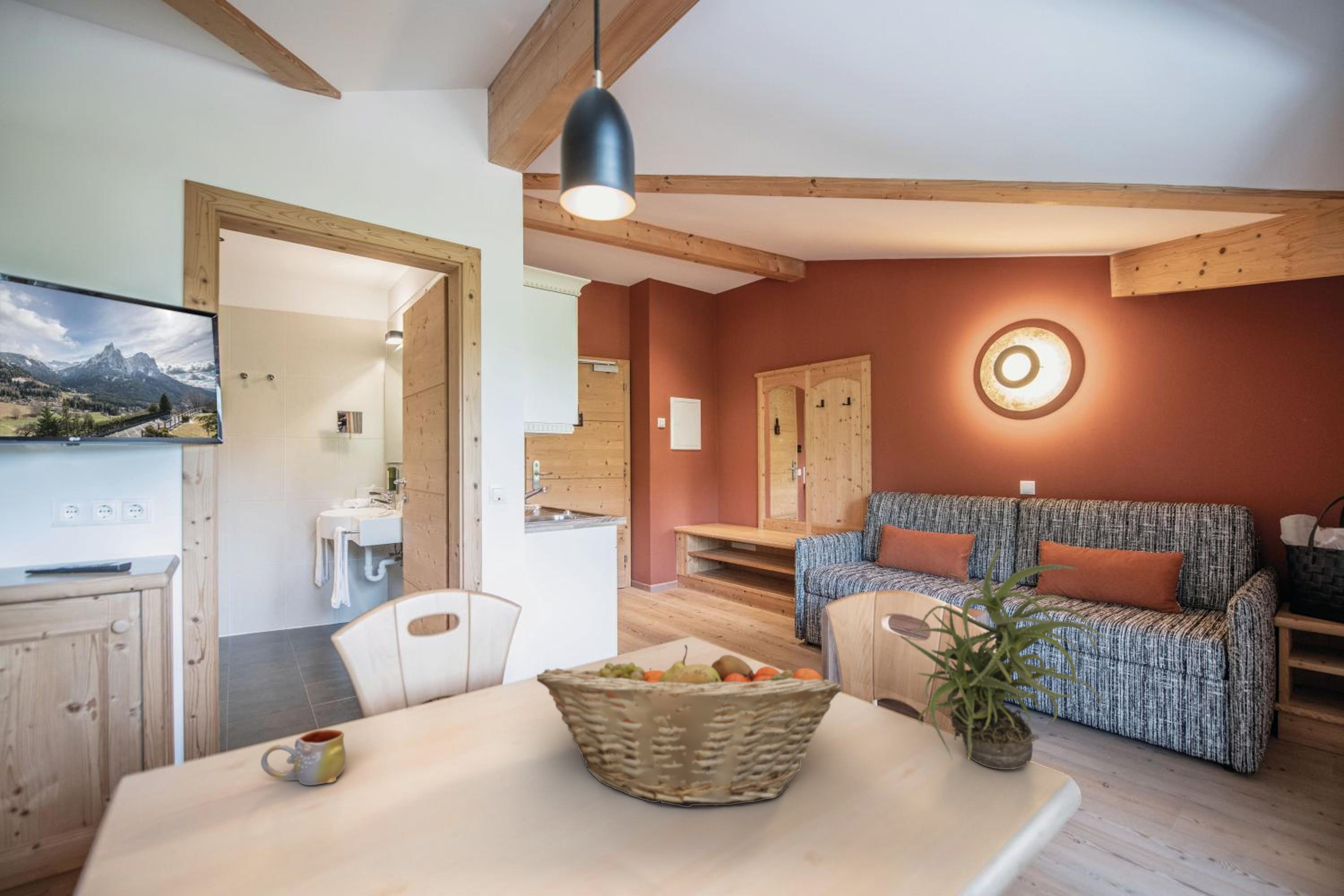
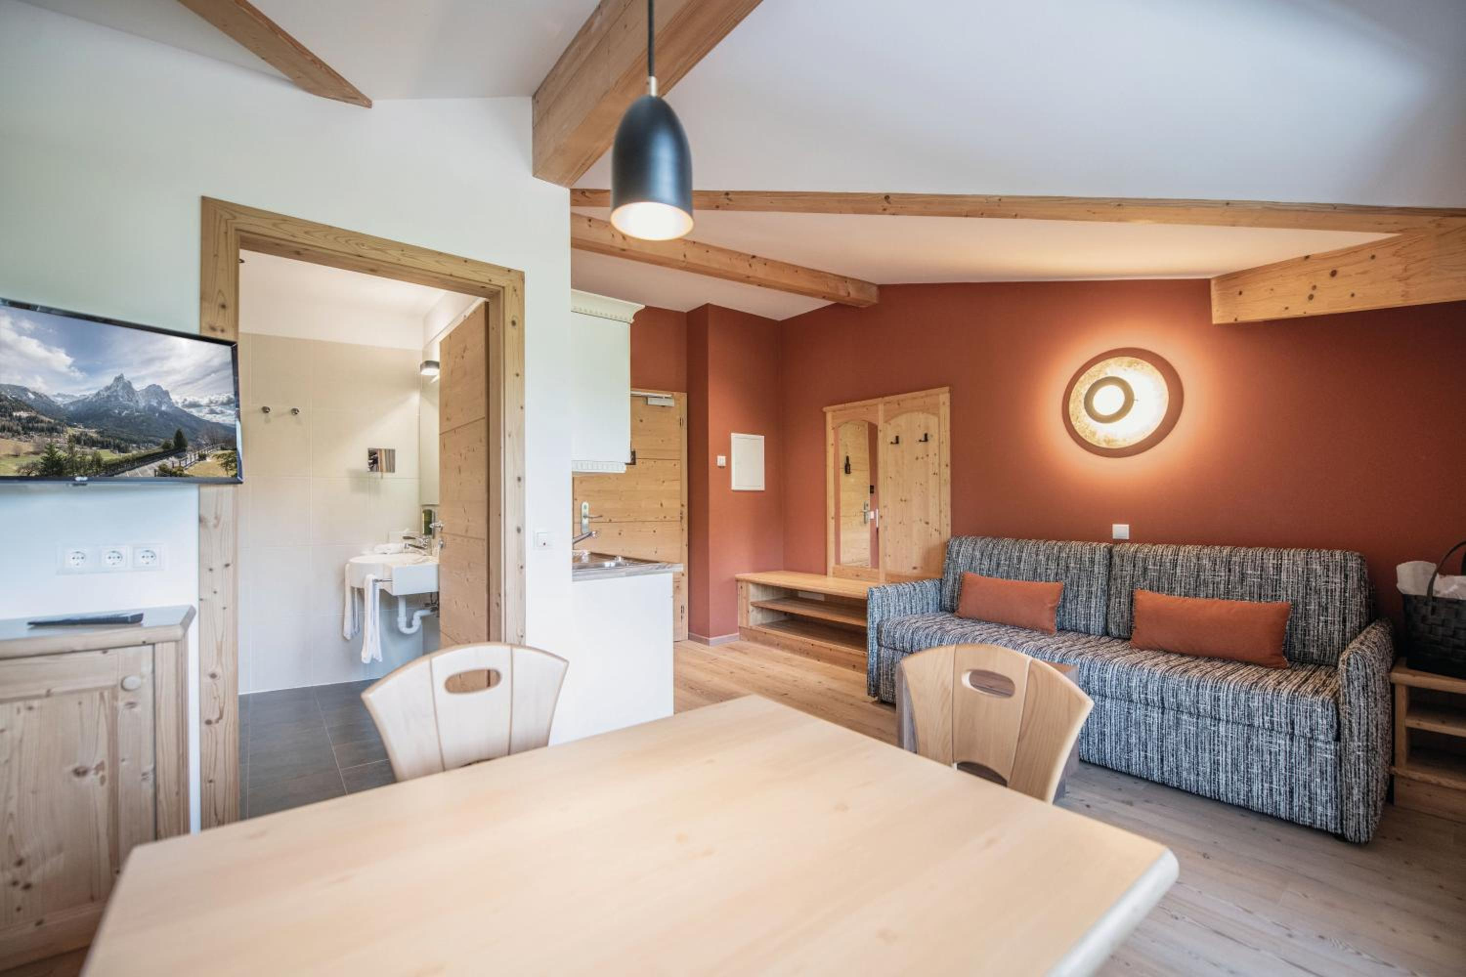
- fruit basket (686, 704)
- potted plant (1005, 662)
- mug (304, 757)
